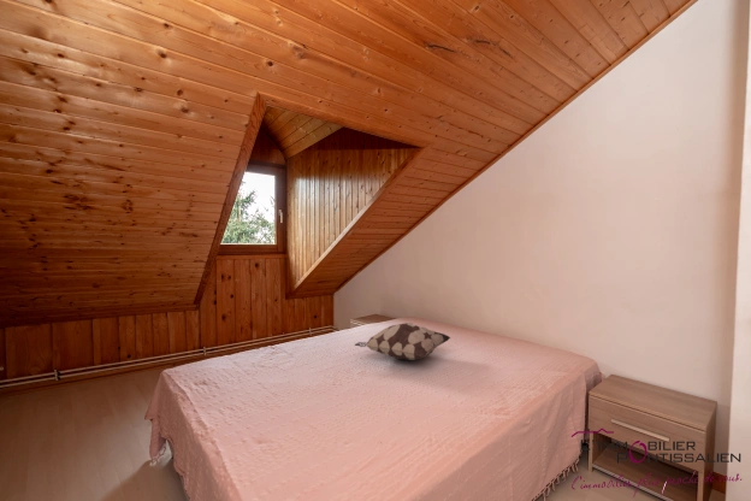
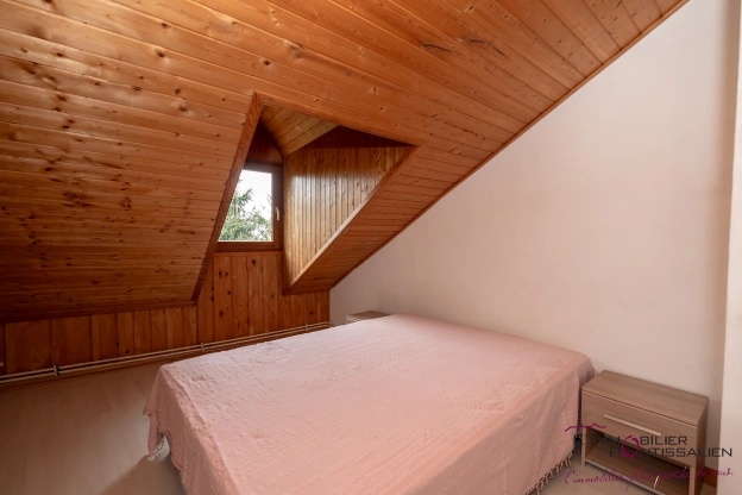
- decorative pillow (403, 341)
